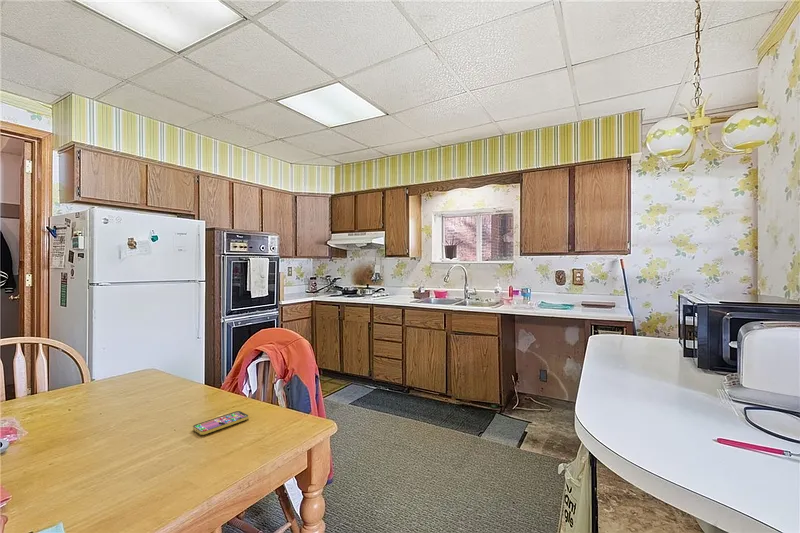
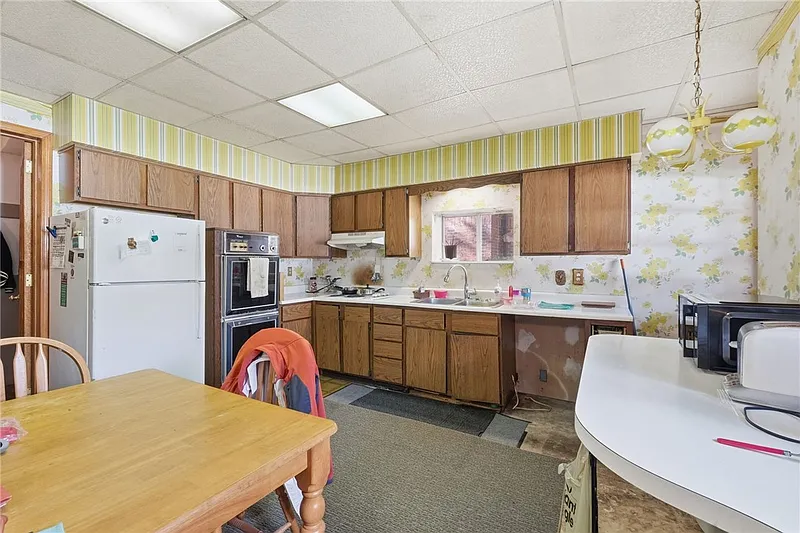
- smartphone (221, 422)
